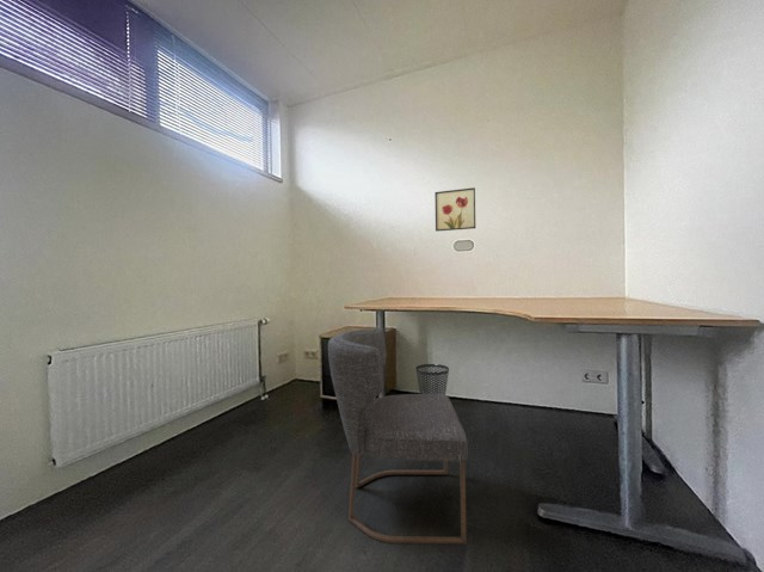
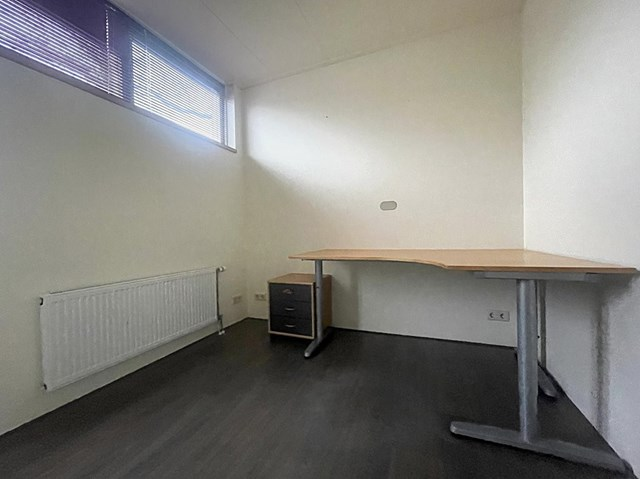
- chair (393, 418)
- wall art (455, 209)
- wastebasket (432, 385)
